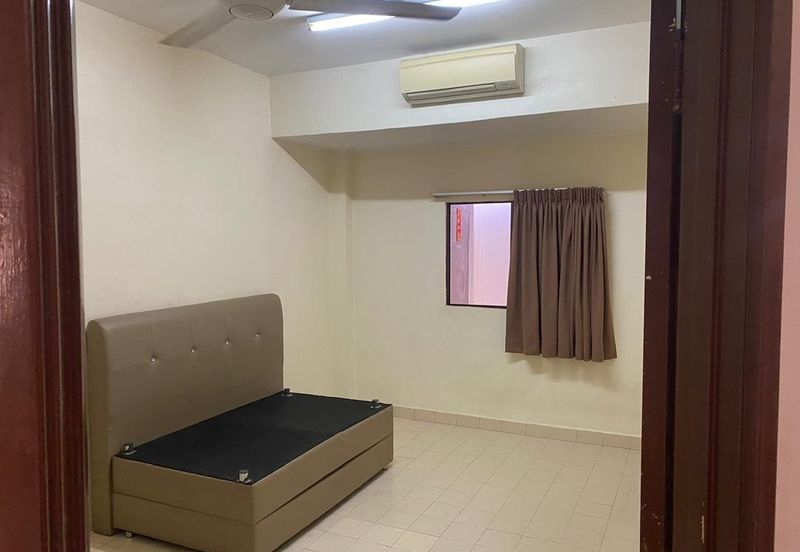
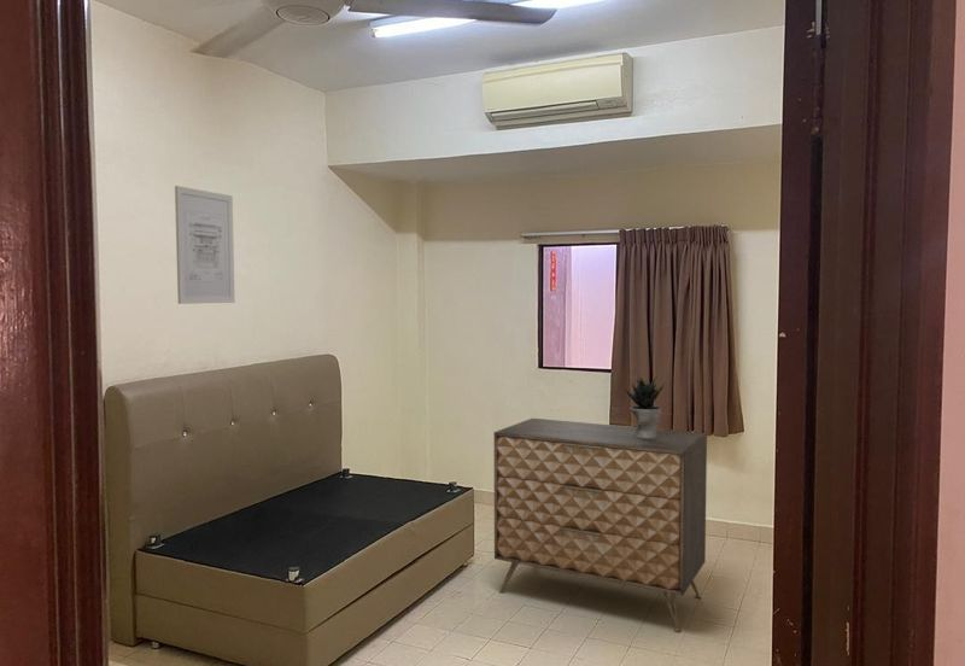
+ dresser (598, 514)
+ wall art (206, 247)
+ potted plant (644, 404)
